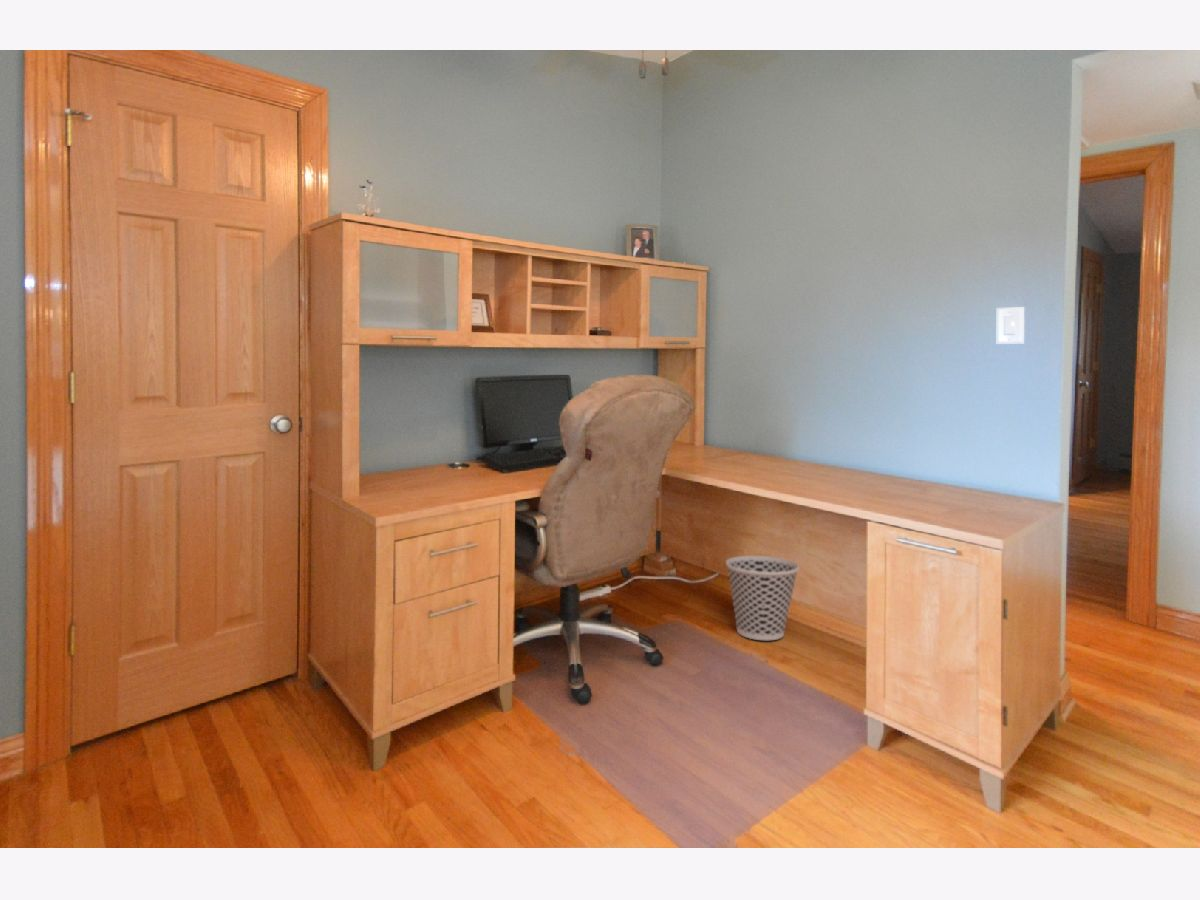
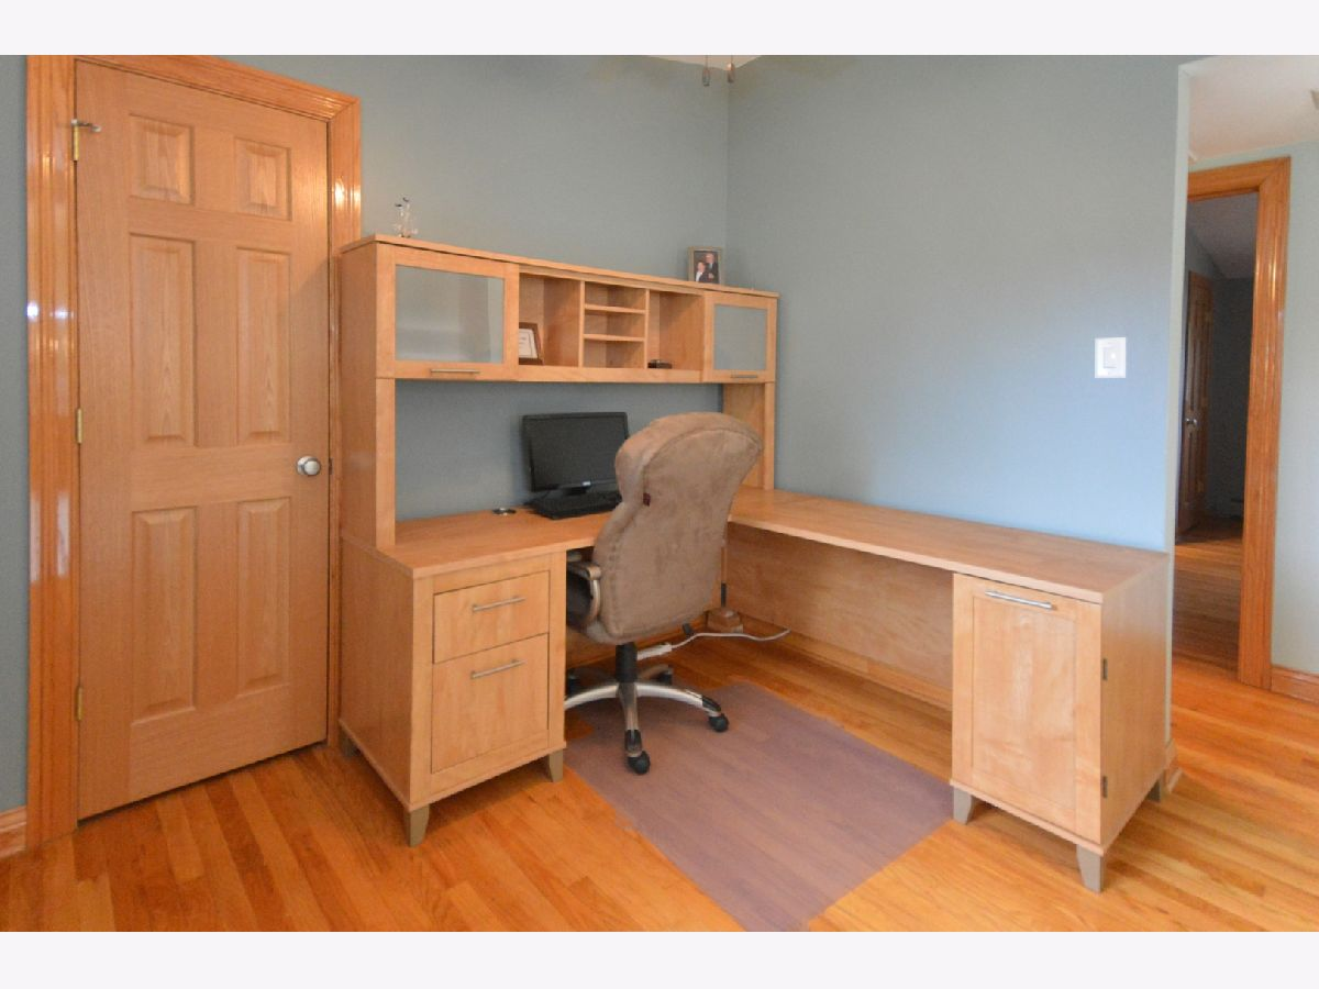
- wastebasket (761, 598)
